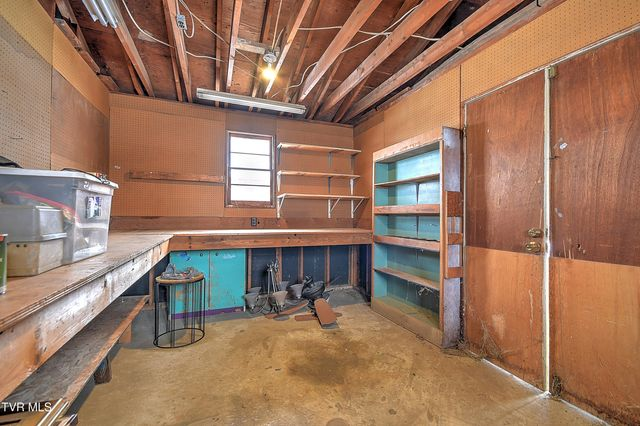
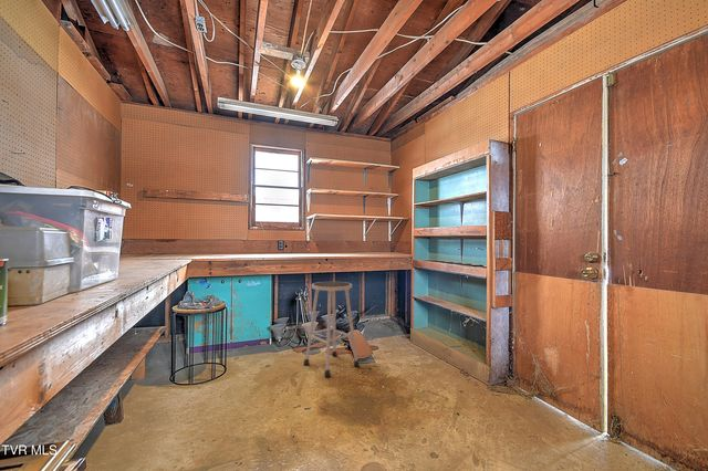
+ stool (330, 324)
